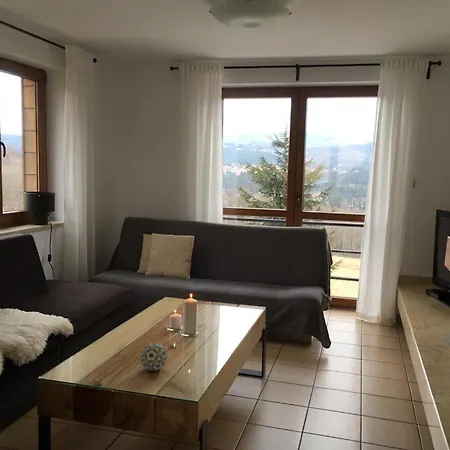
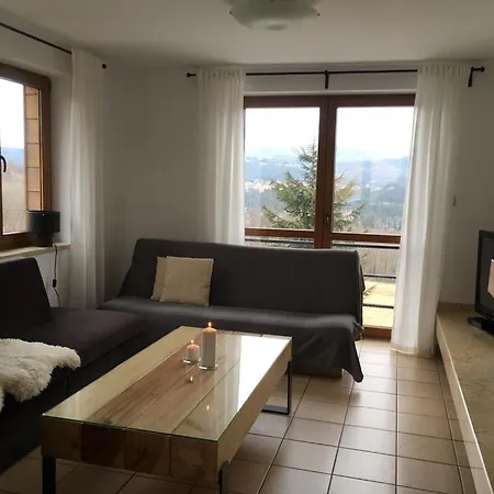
- decorative ball (153, 356)
